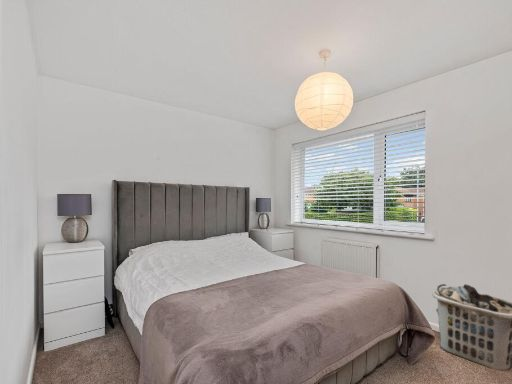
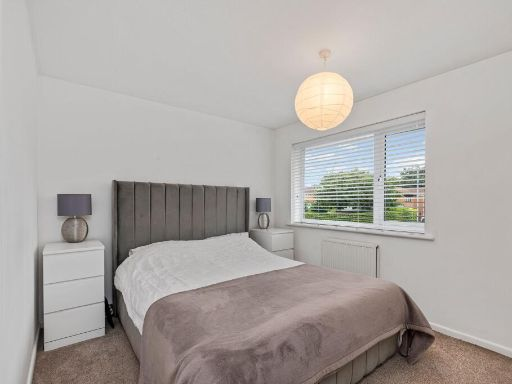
- clothes hamper (473, 321)
